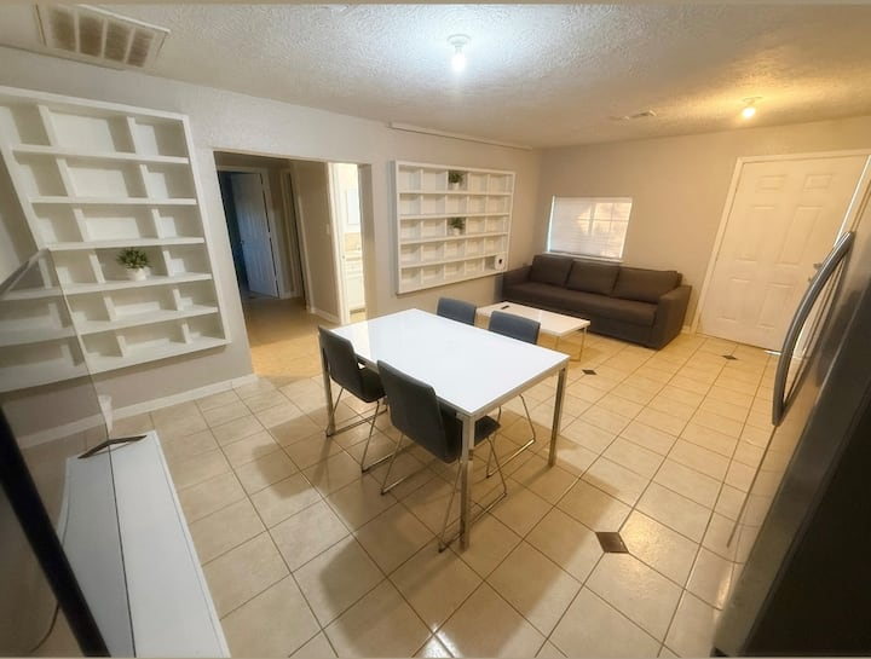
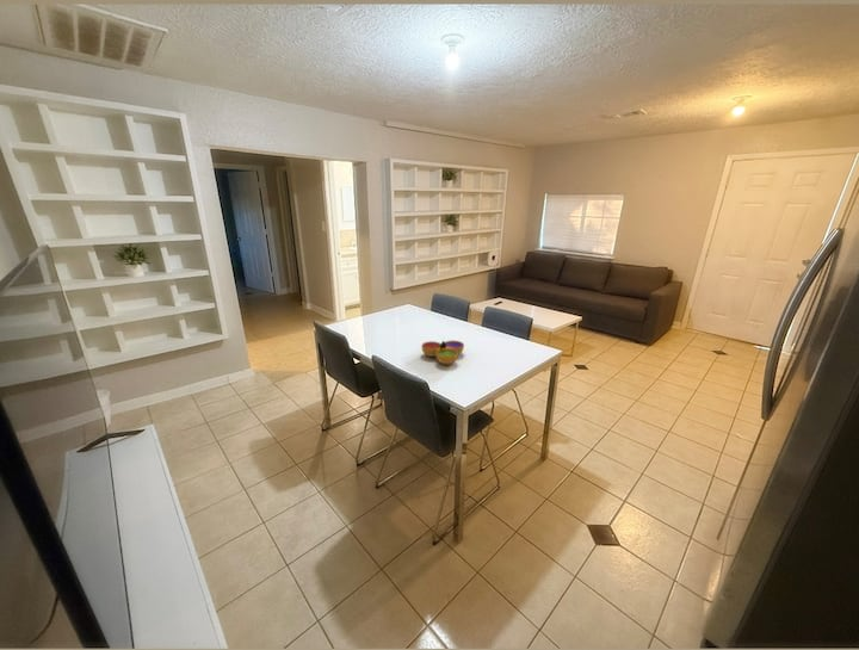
+ decorative bowl (440, 347)
